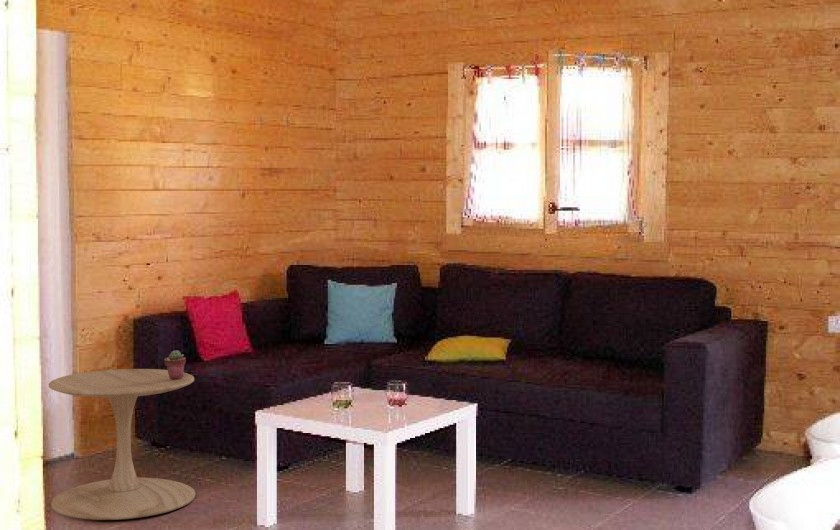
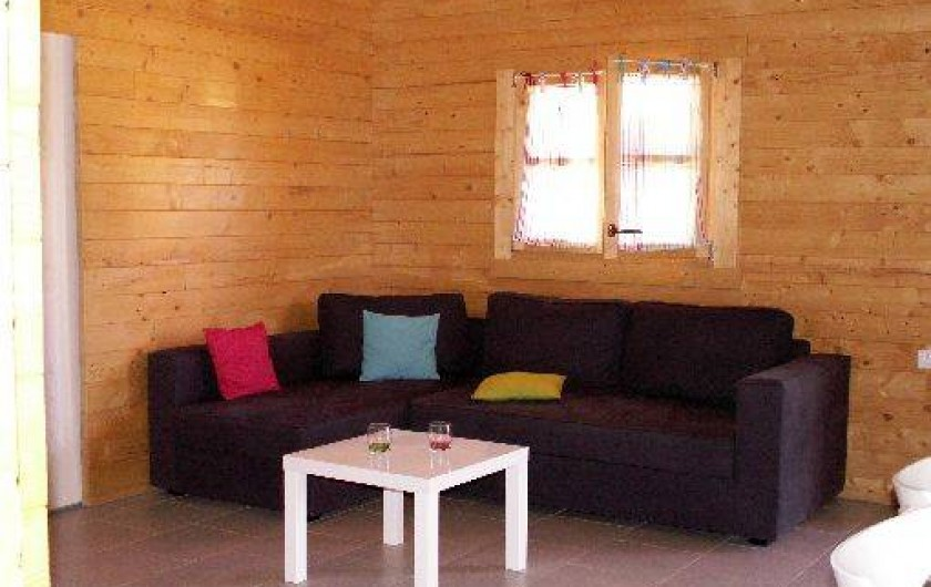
- side table (123, 439)
- potted succulent (176, 363)
